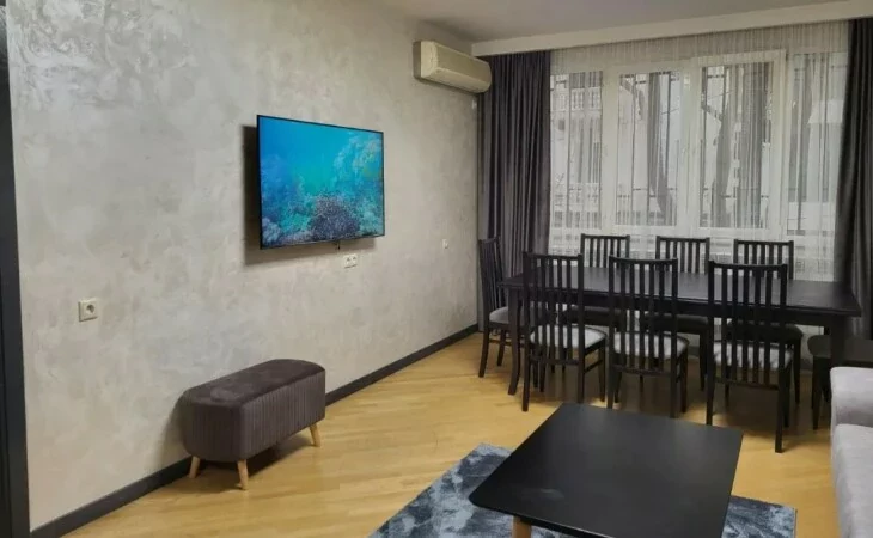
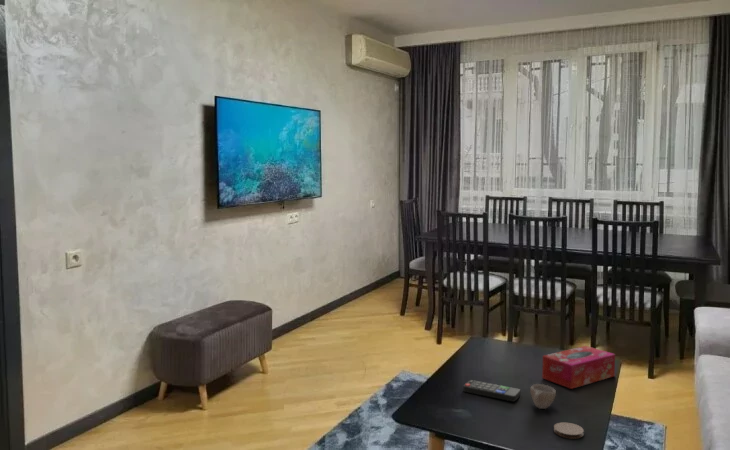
+ coaster (568, 430)
+ tissue box (578, 366)
+ cup (541, 398)
+ remote control (491, 389)
